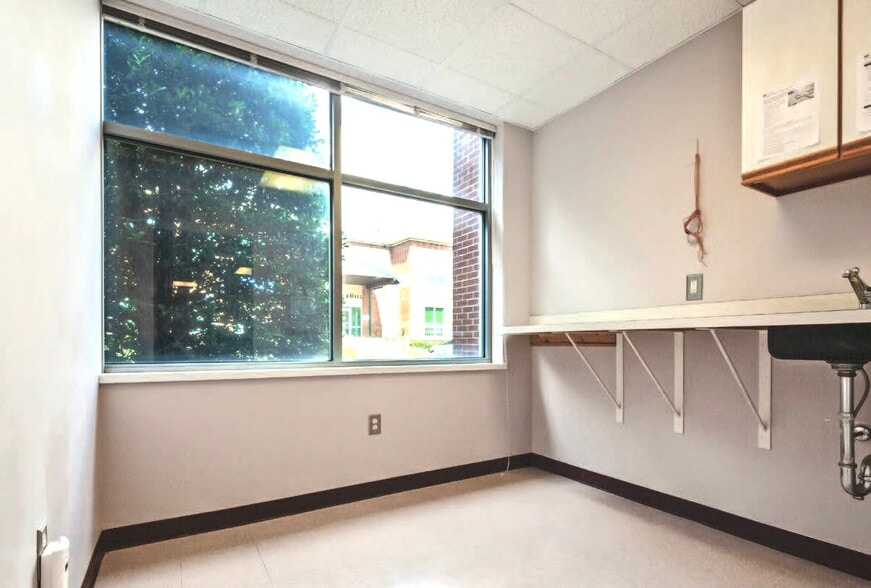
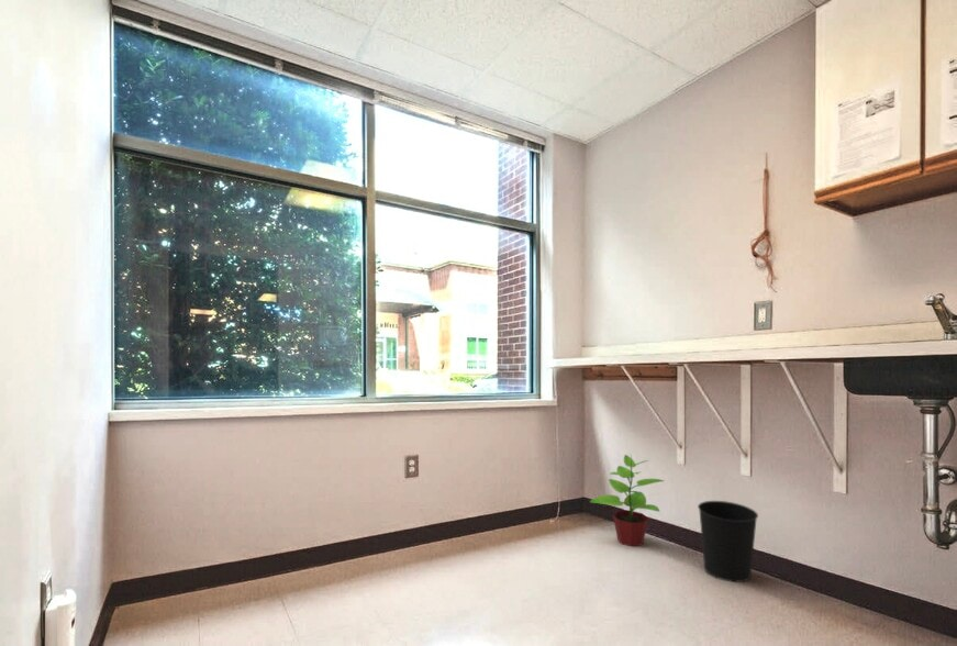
+ potted plant (632, 498)
+ wastebasket (726, 541)
